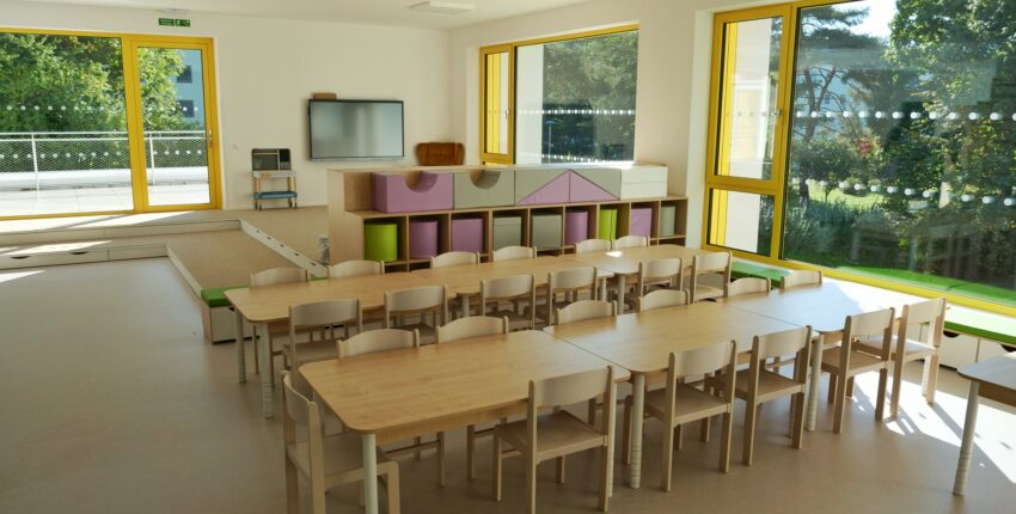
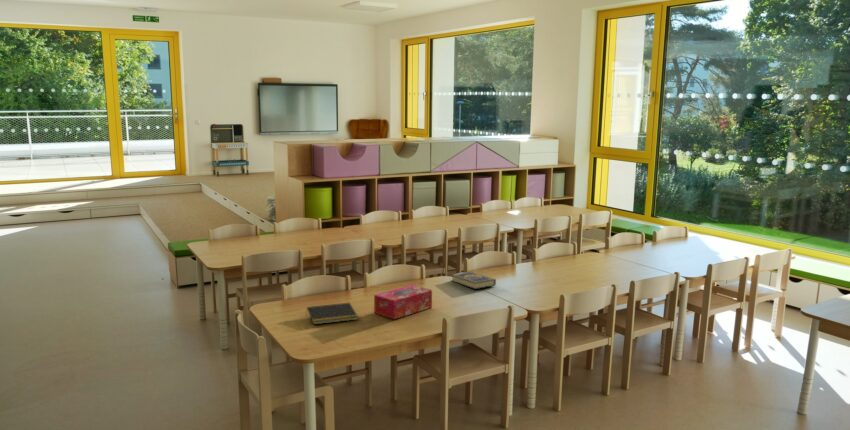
+ tissue box (403, 301)
+ book (472, 279)
+ notepad (332, 313)
